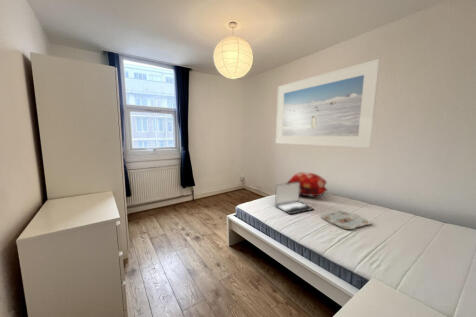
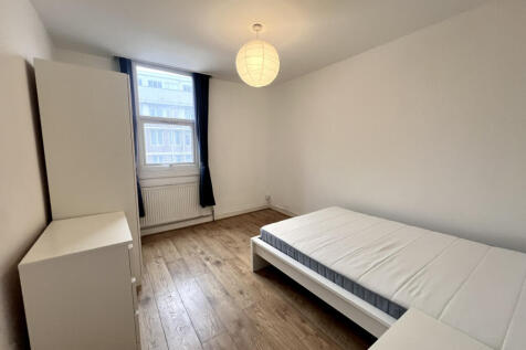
- laptop (295, 197)
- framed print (315, 111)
- decorative pillow (307, 183)
- serving tray (345, 219)
